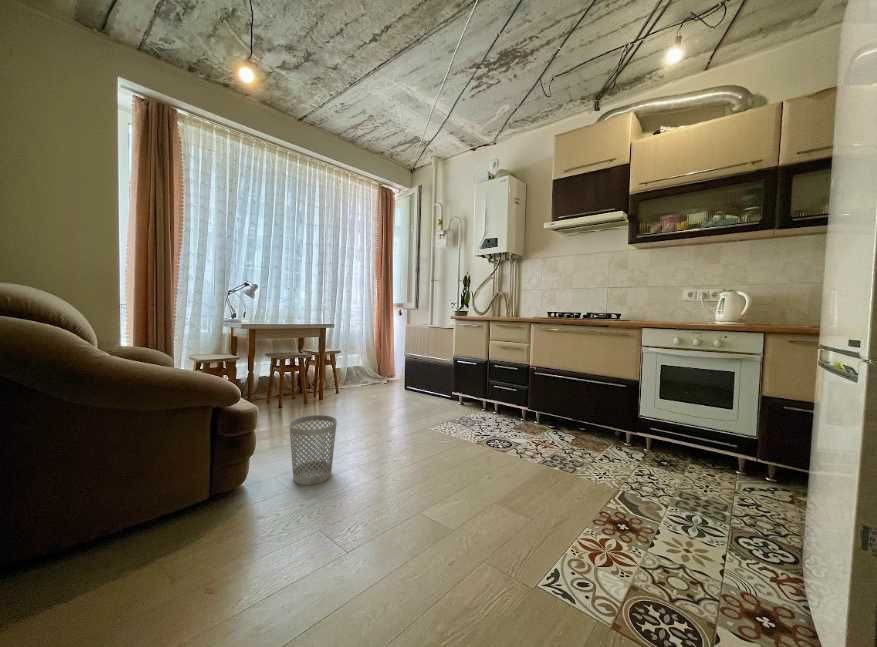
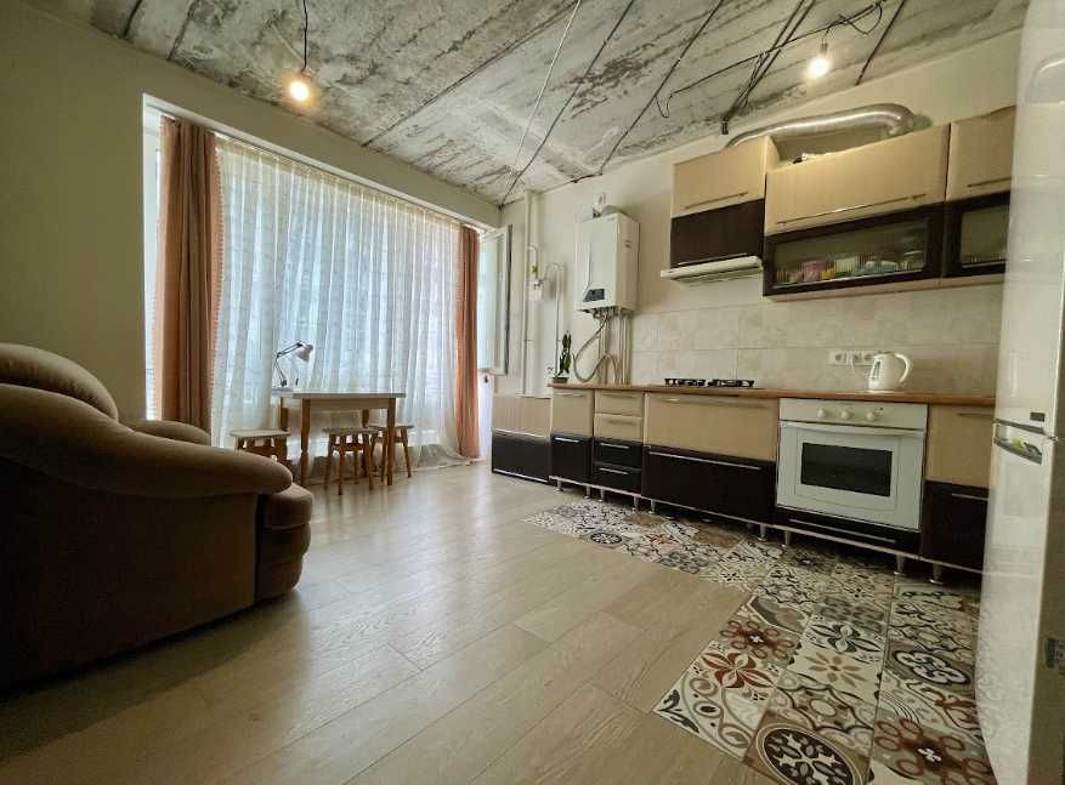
- wastebasket (313, 449)
